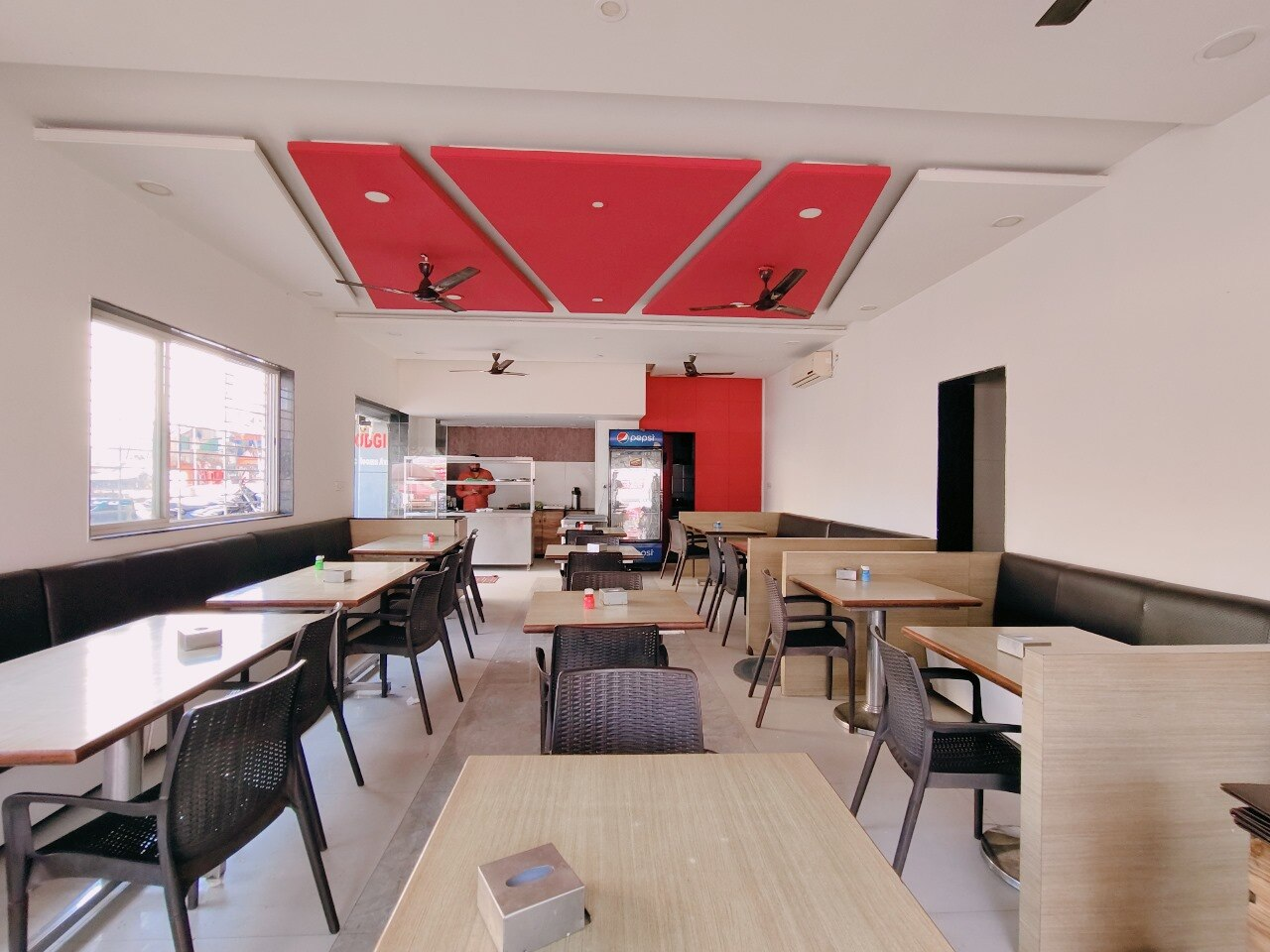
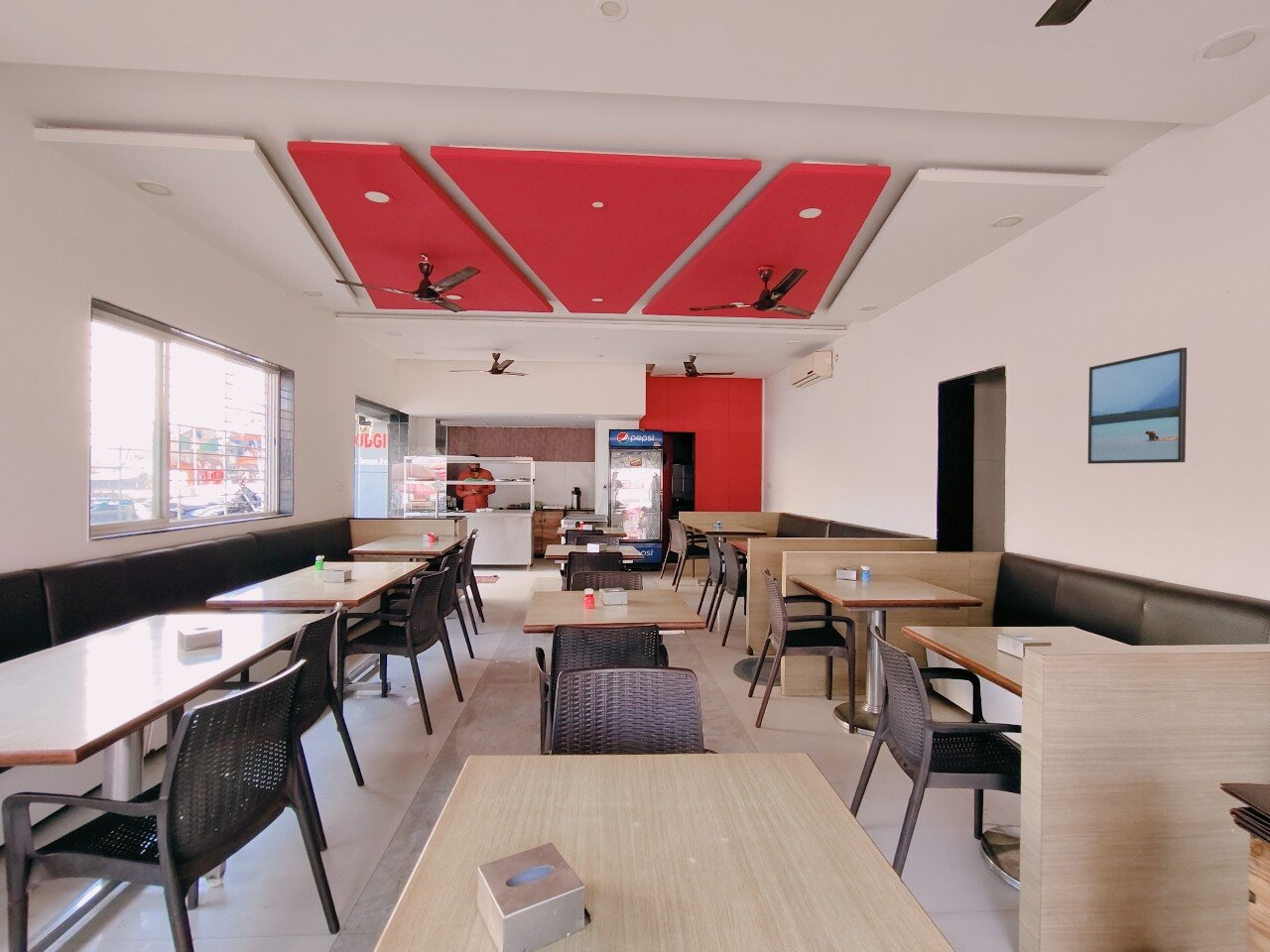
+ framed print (1133, 411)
